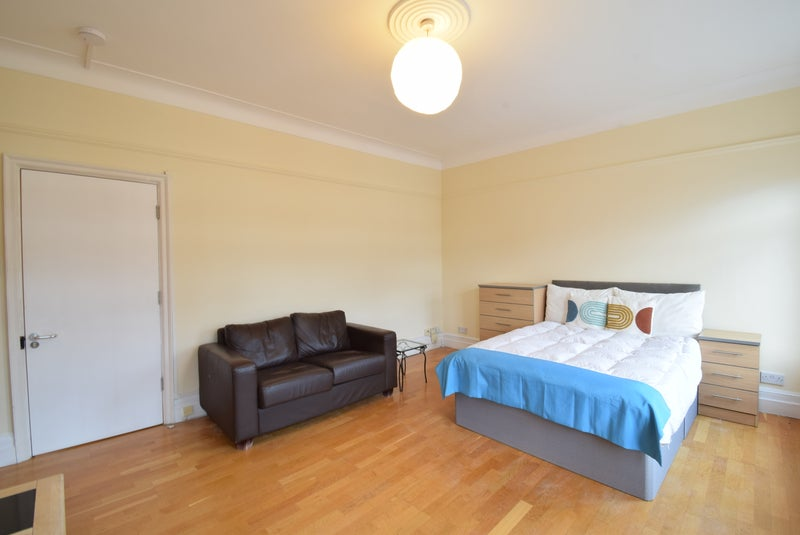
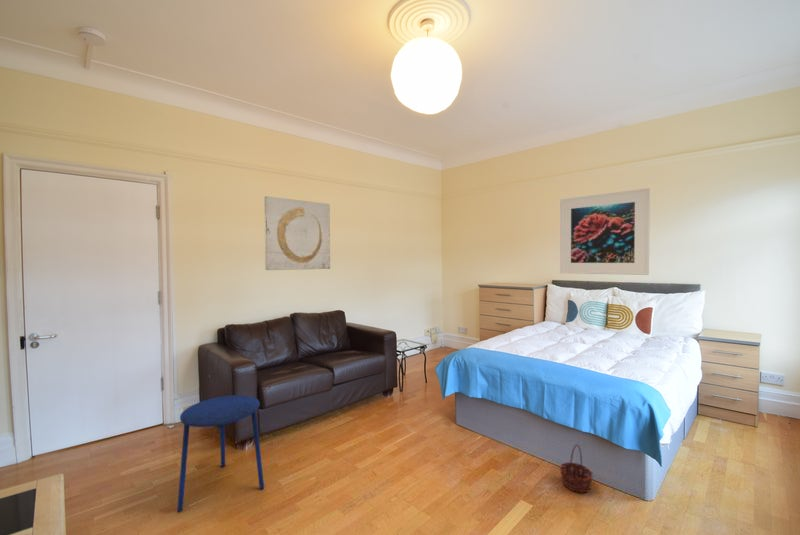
+ wall art (299, 235)
+ side table (223, 445)
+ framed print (601, 234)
+ basket (576, 465)
